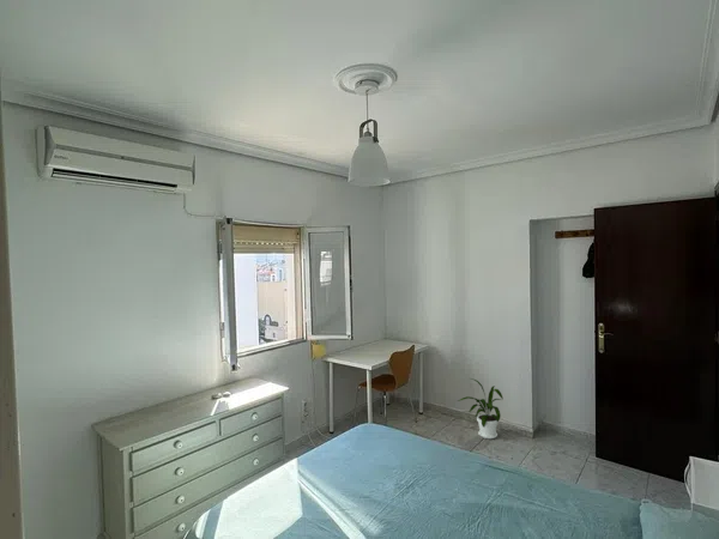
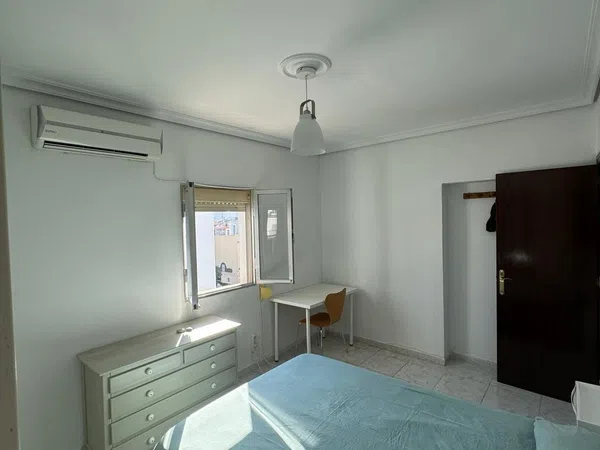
- house plant (485, 407)
